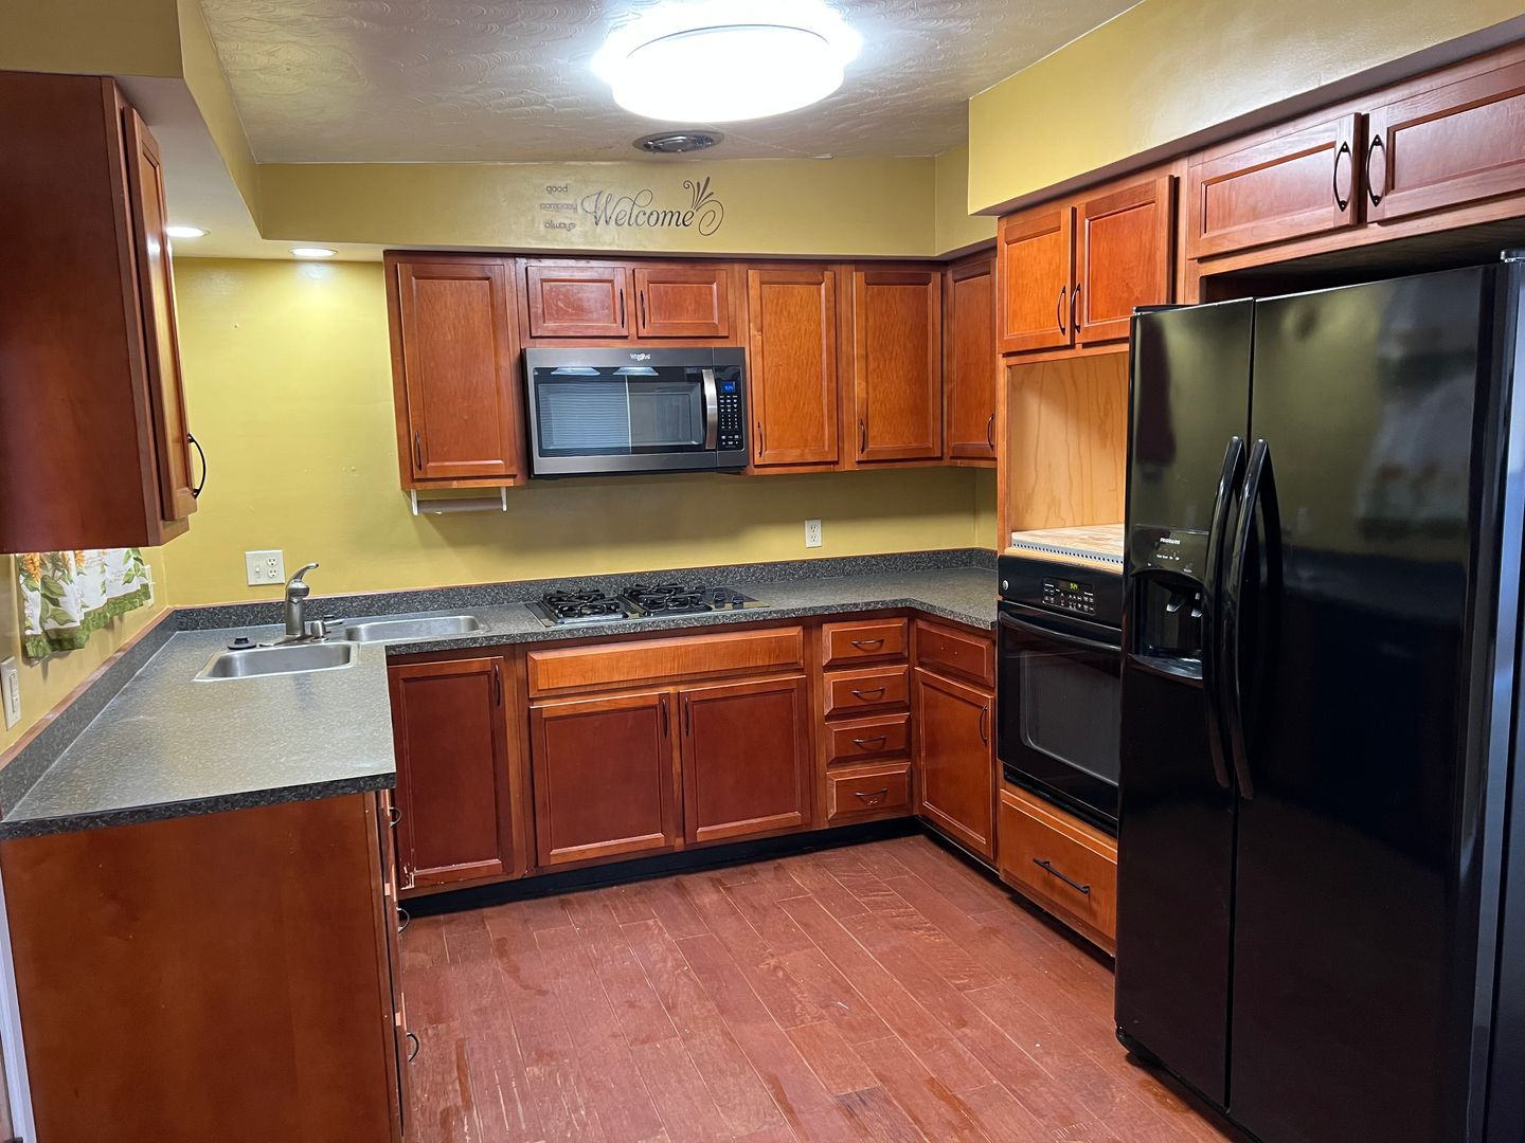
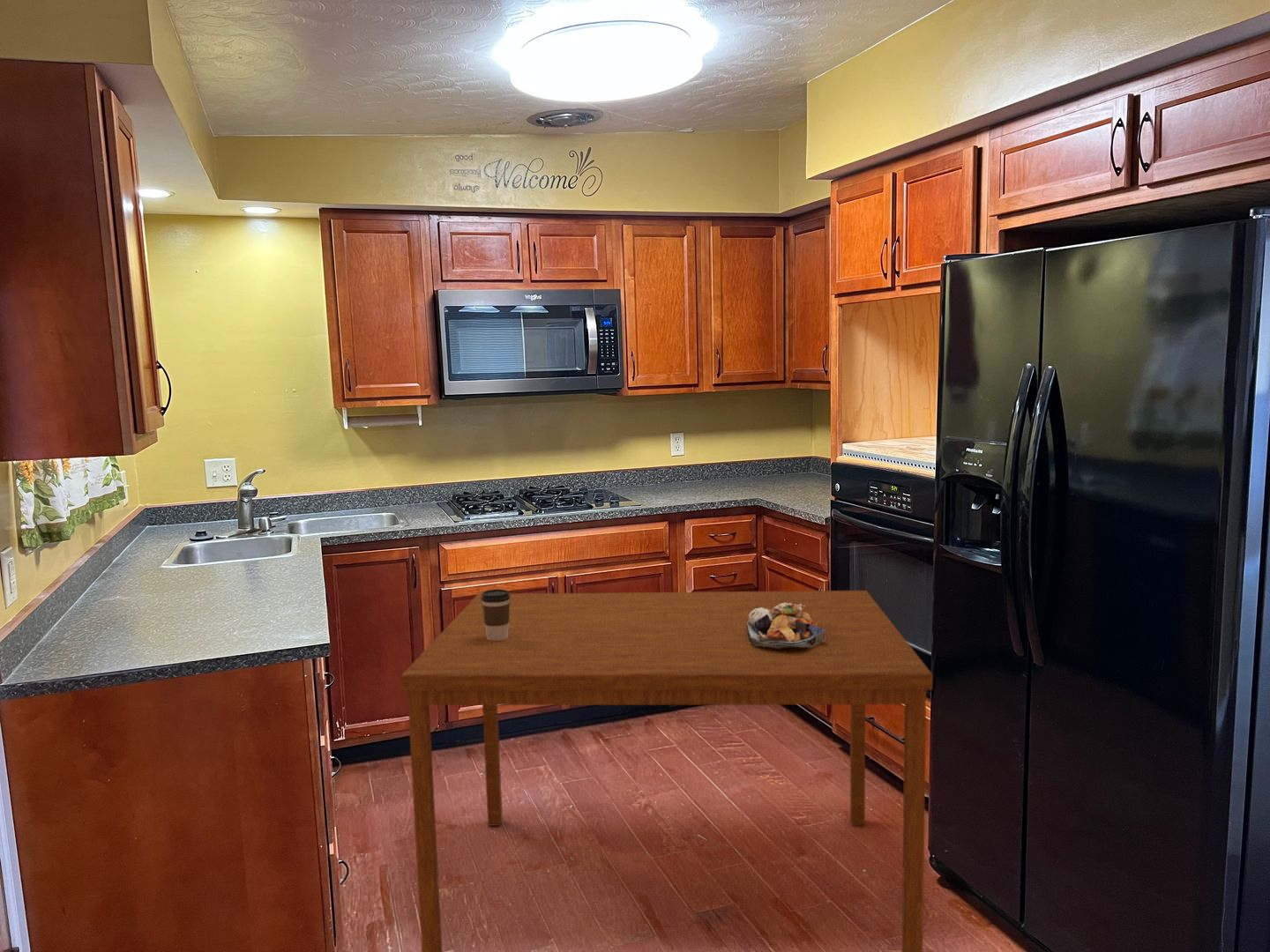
+ dining table (669, 703)
+ food plate (784, 620)
+ coffee cup (496, 614)
